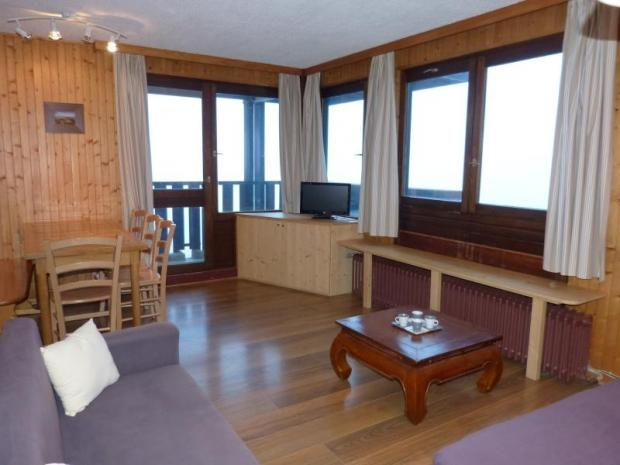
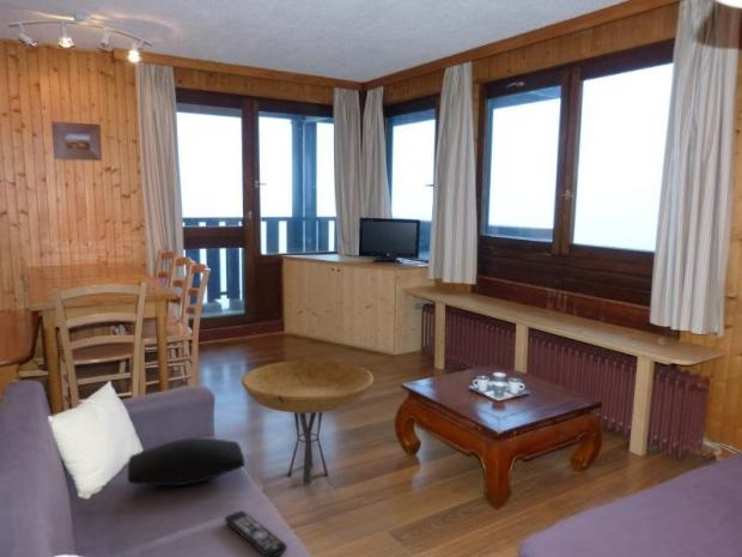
+ cushion (187, 460)
+ side table (309, 425)
+ remote control (254, 533)
